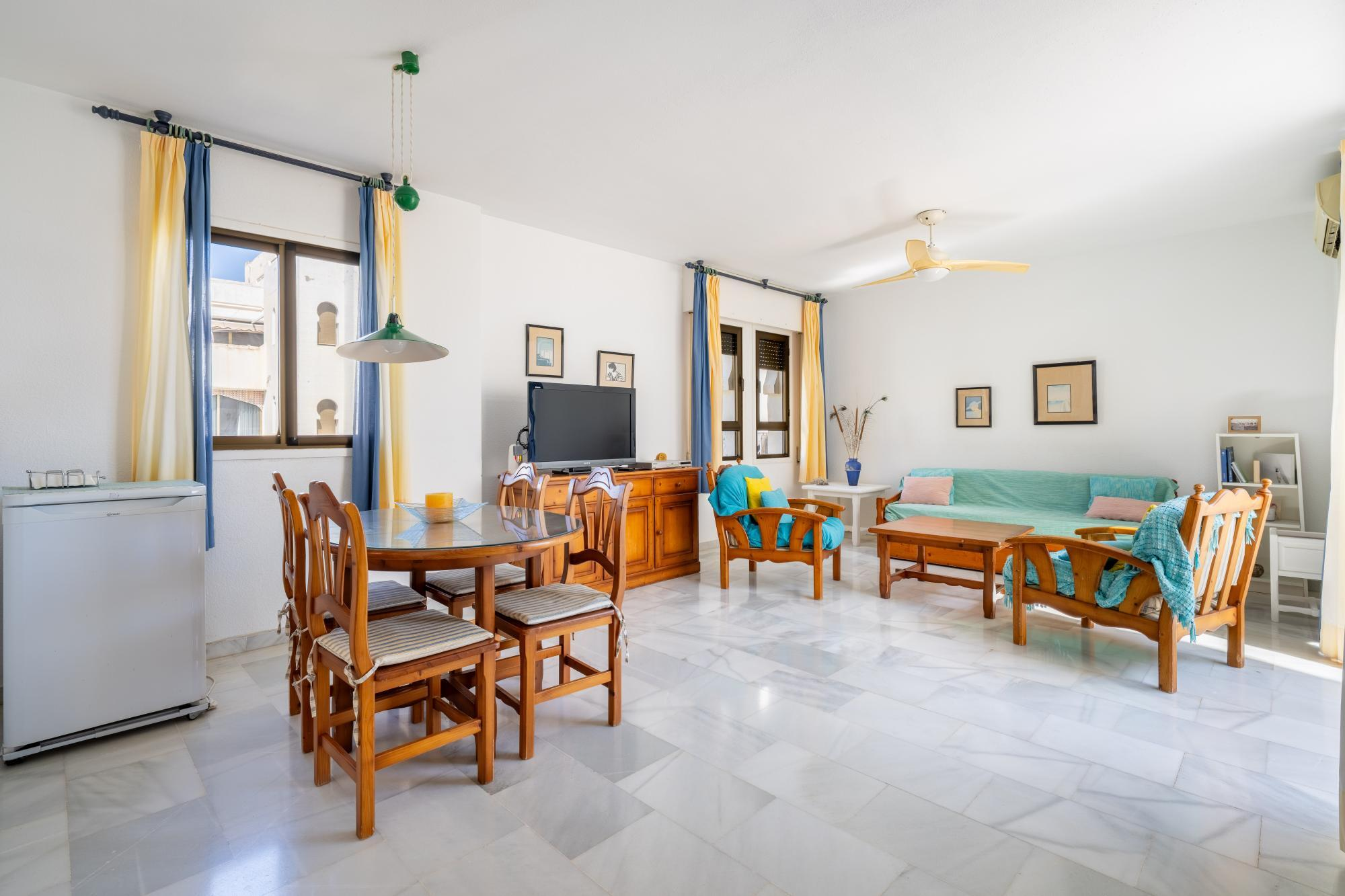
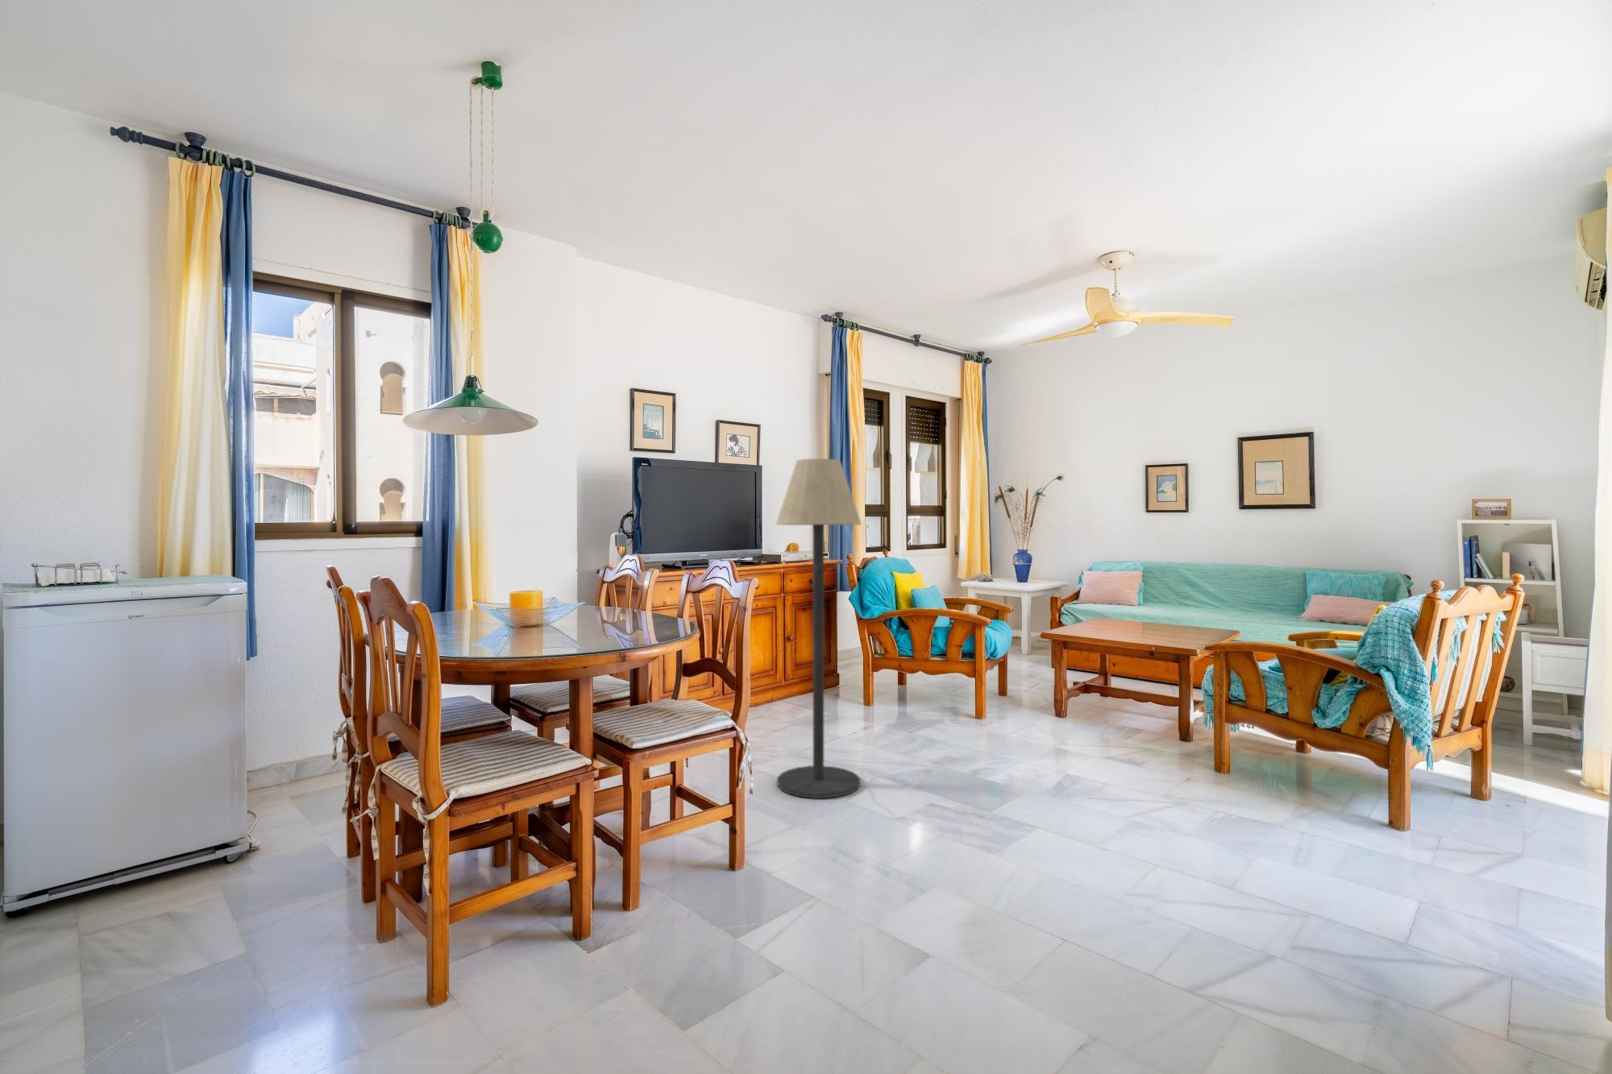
+ floor lamp (819, 622)
